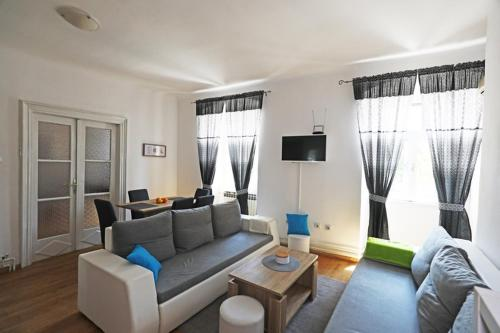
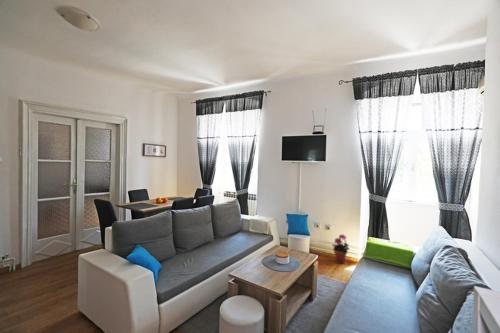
+ potted plant (340, 247)
